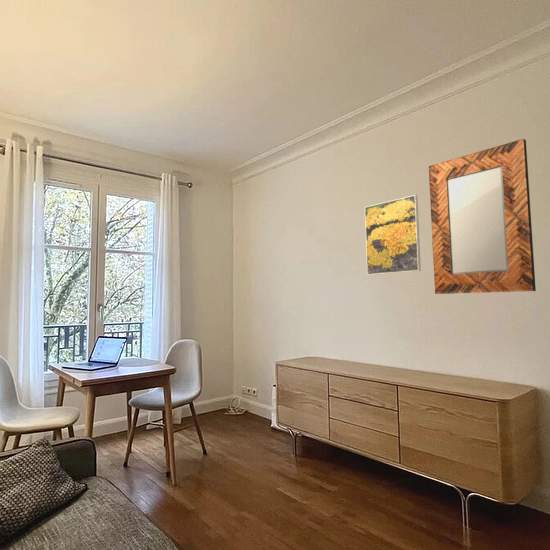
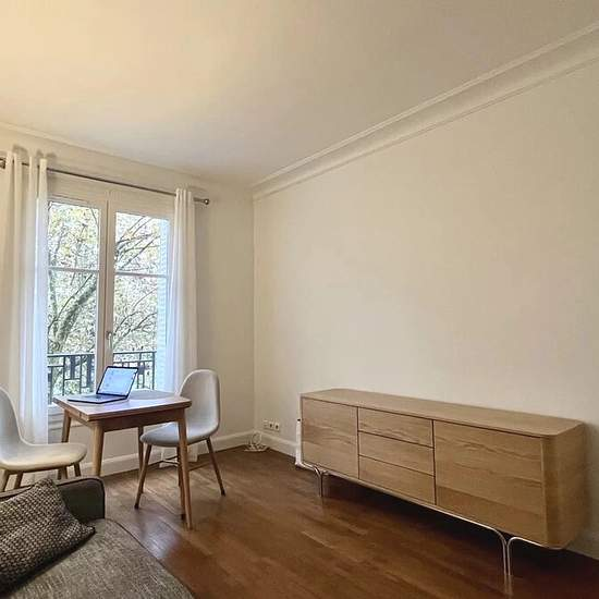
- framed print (391, 237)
- home mirror (477, 222)
